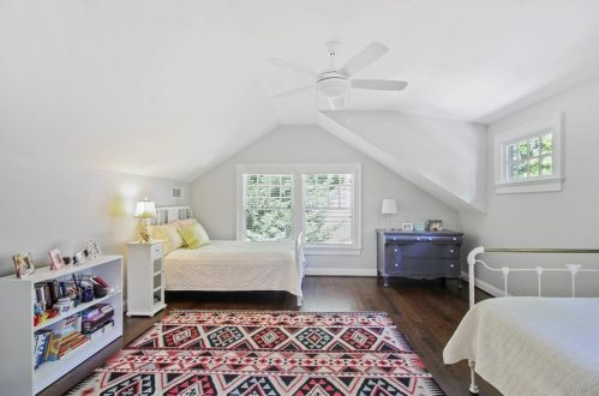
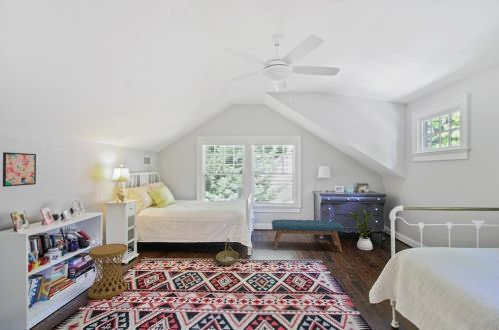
+ side table (108, 269)
+ house plant (362, 227)
+ wall art (20, 169)
+ basket (227, 250)
+ bench (306, 233)
